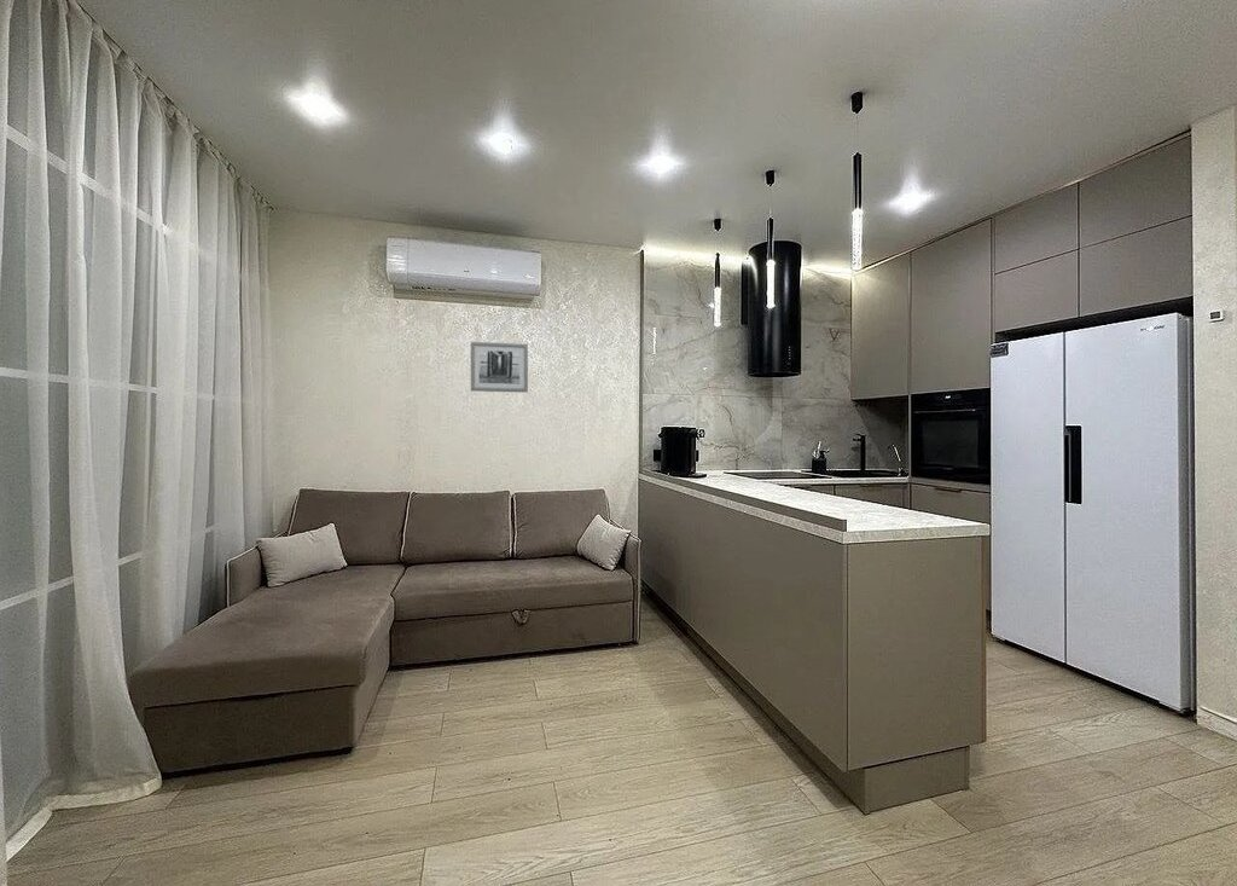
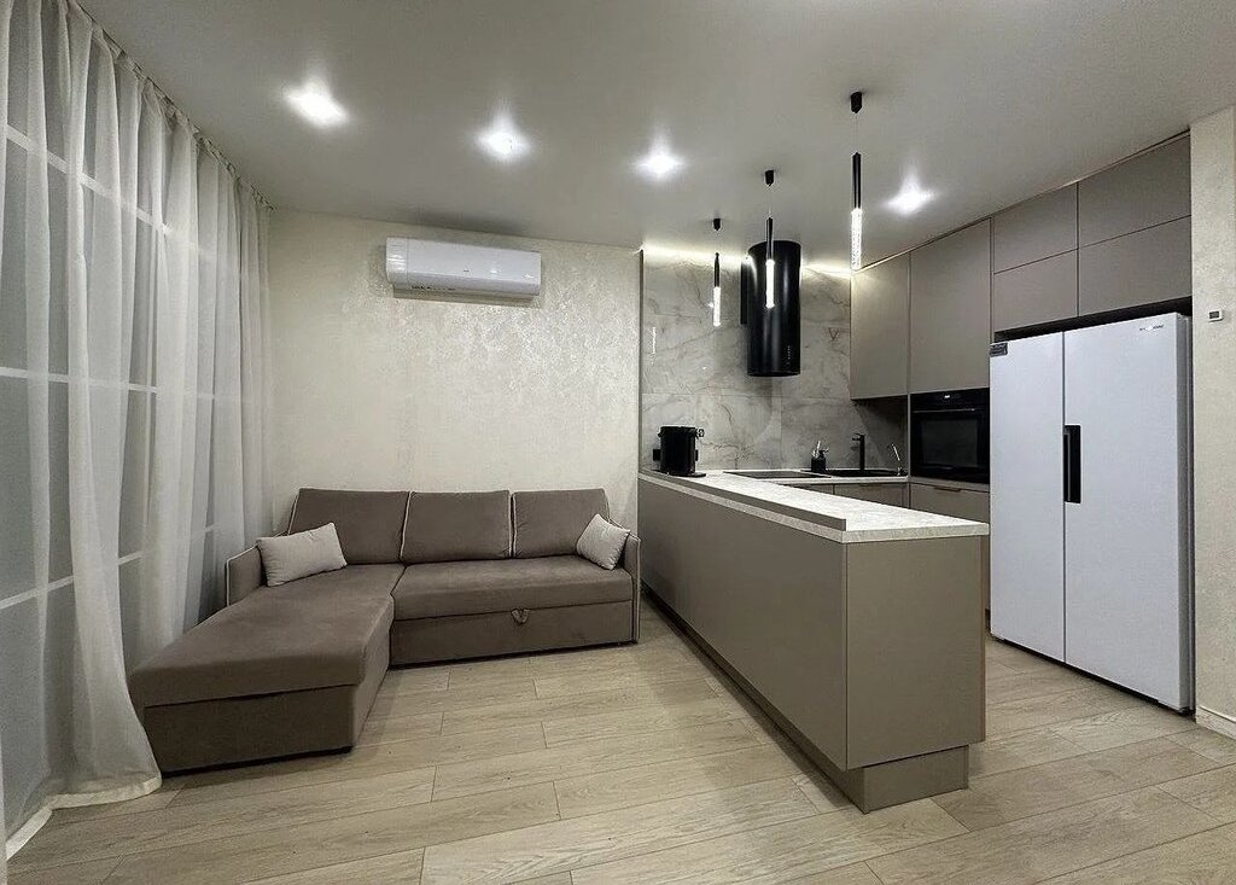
- wall art (499, 366)
